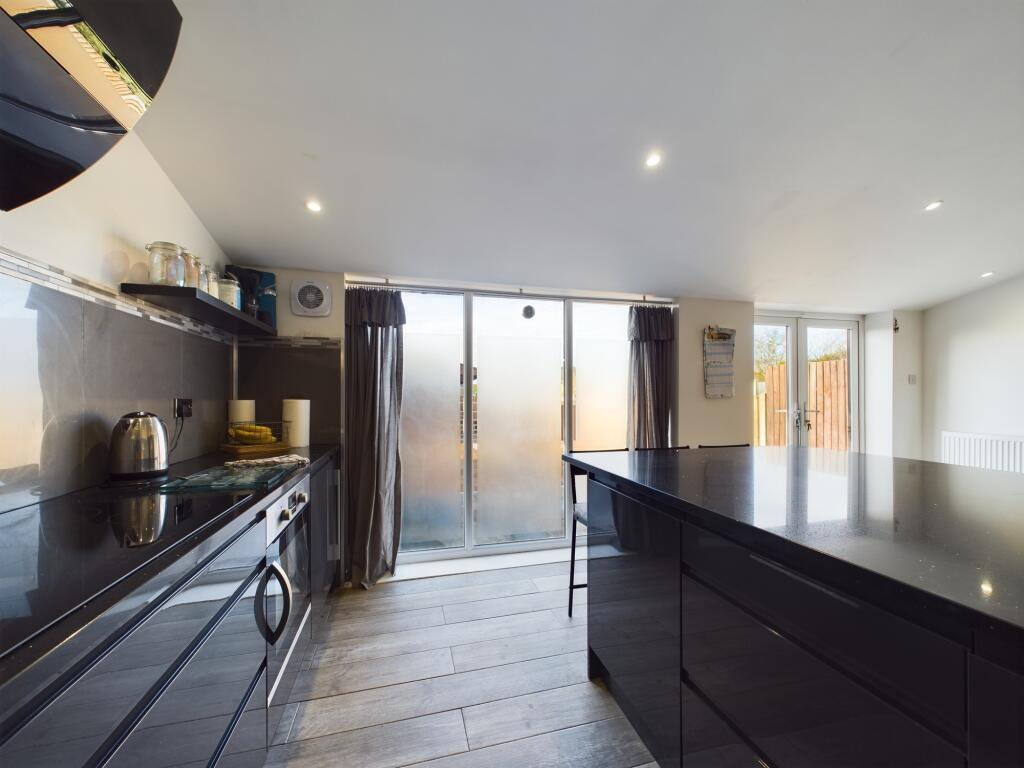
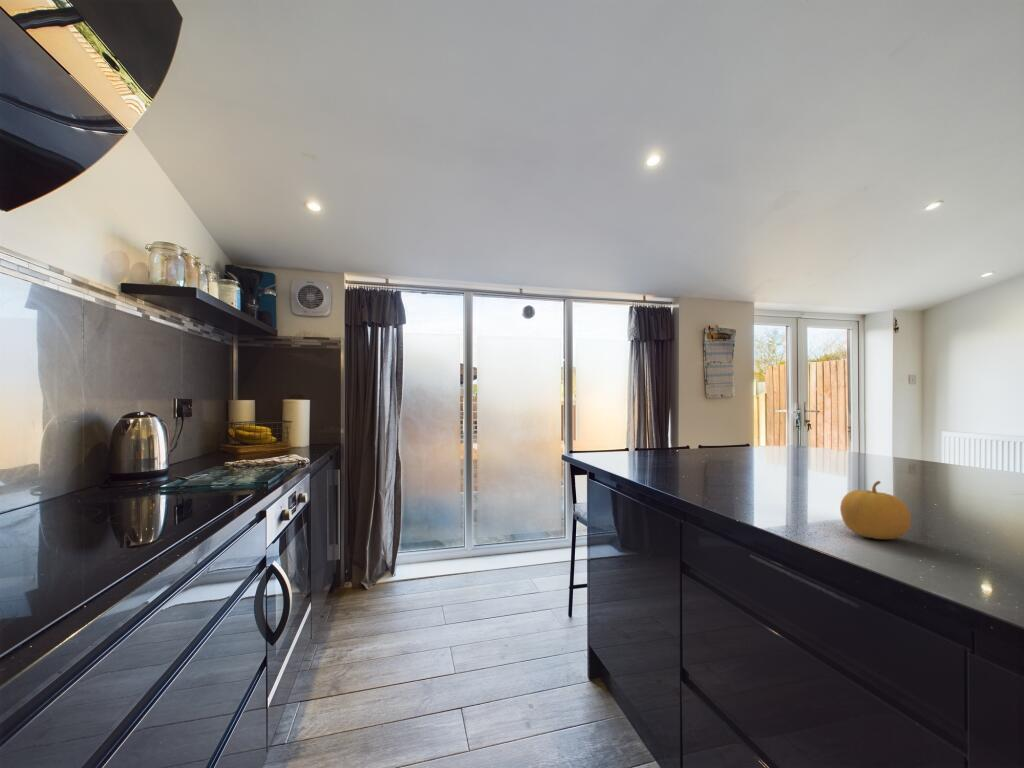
+ fruit (874, 508)
